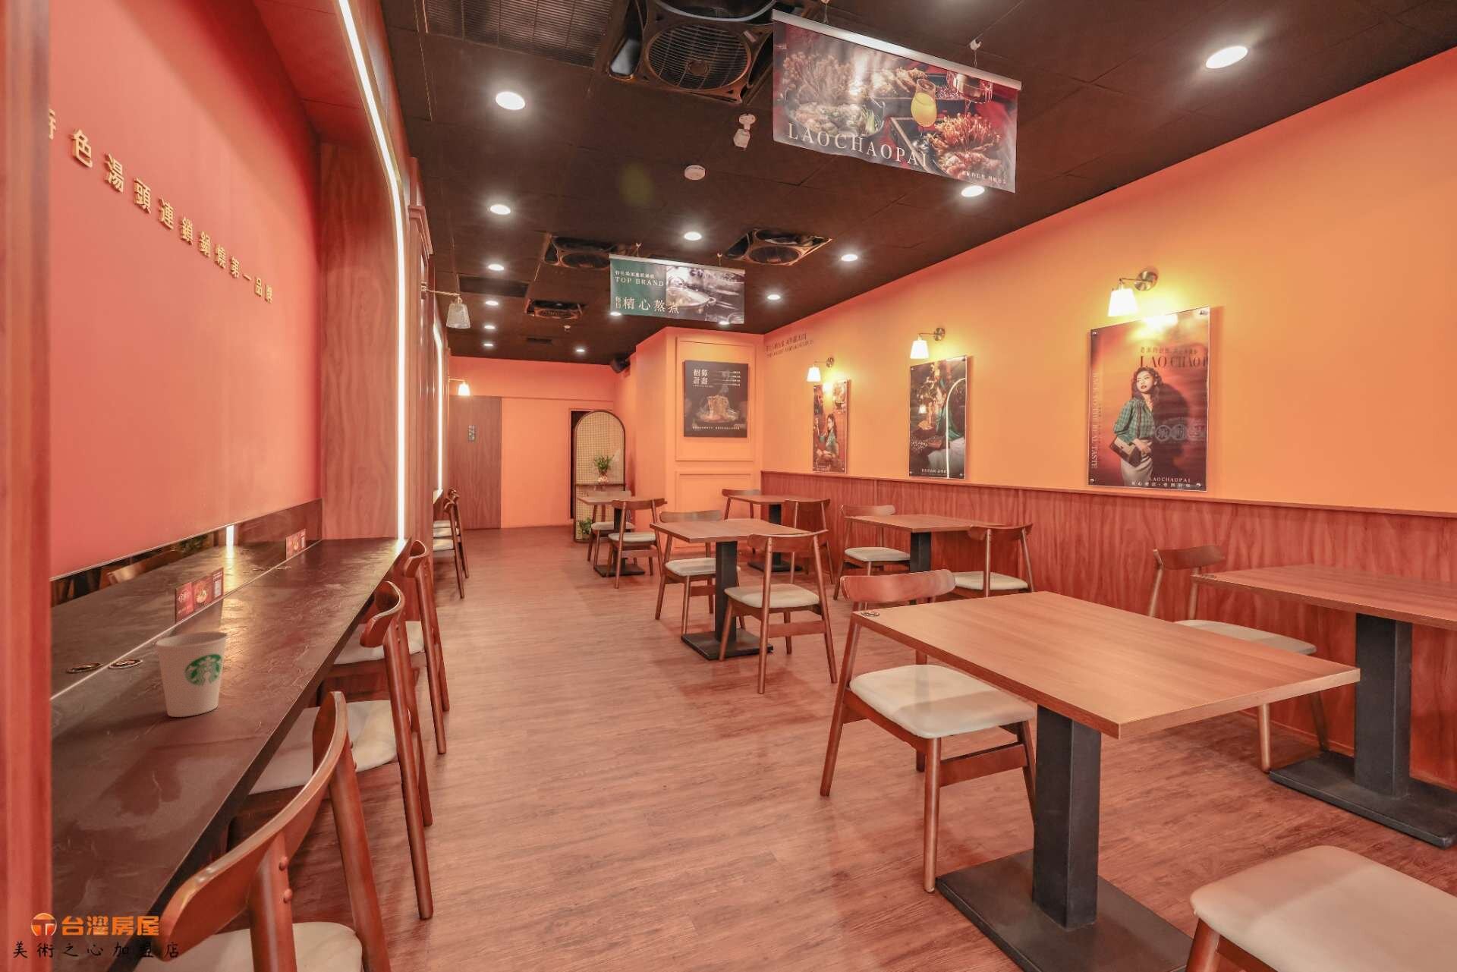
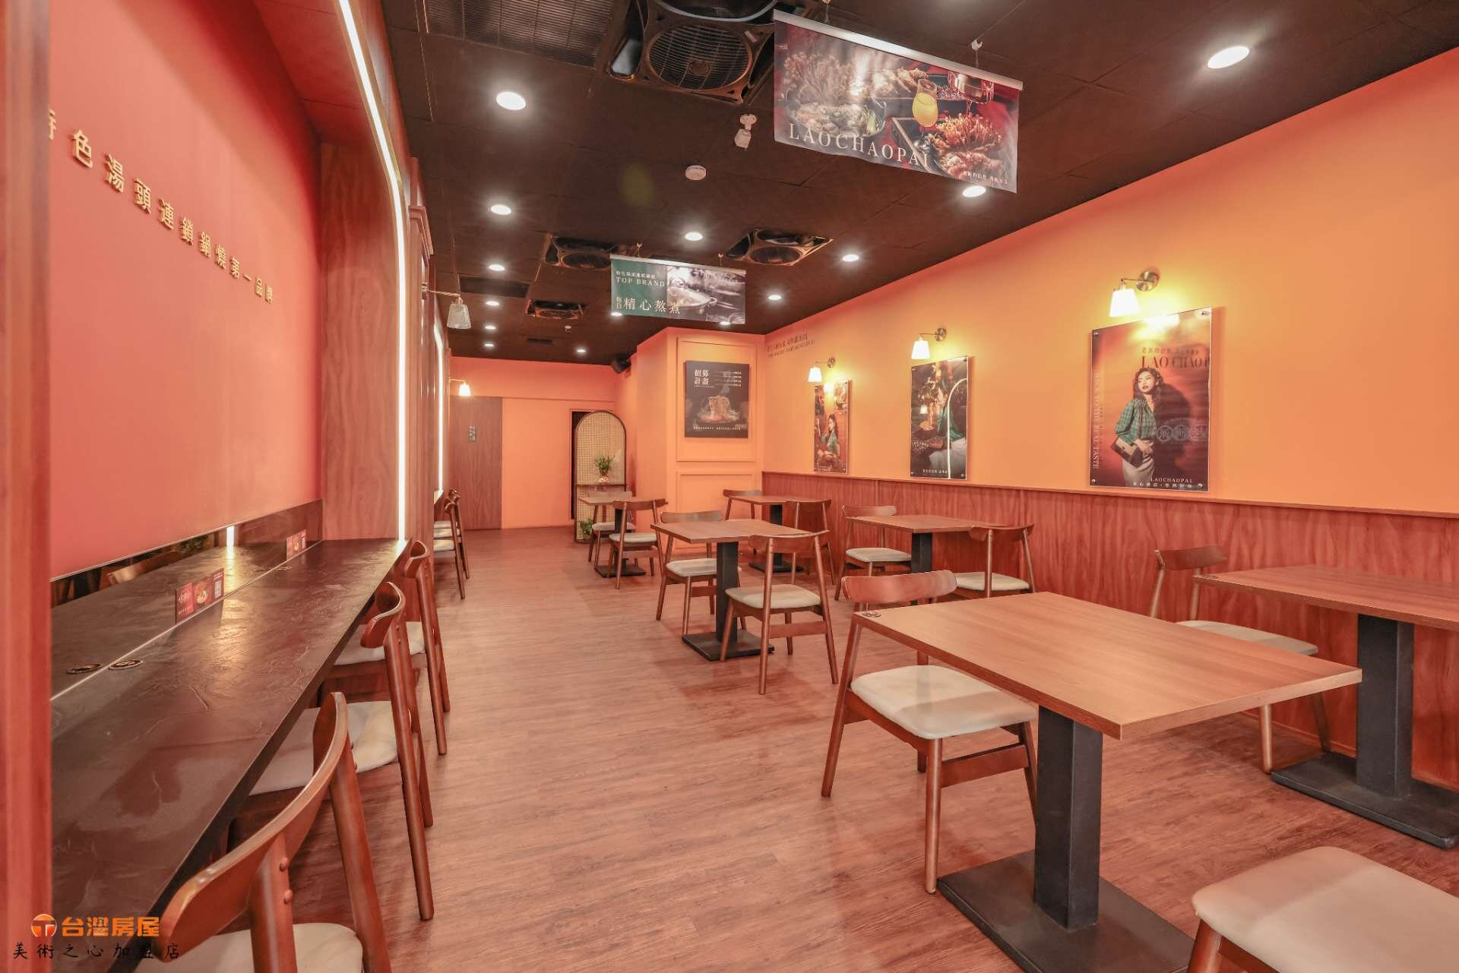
- paper cup (193, 674)
